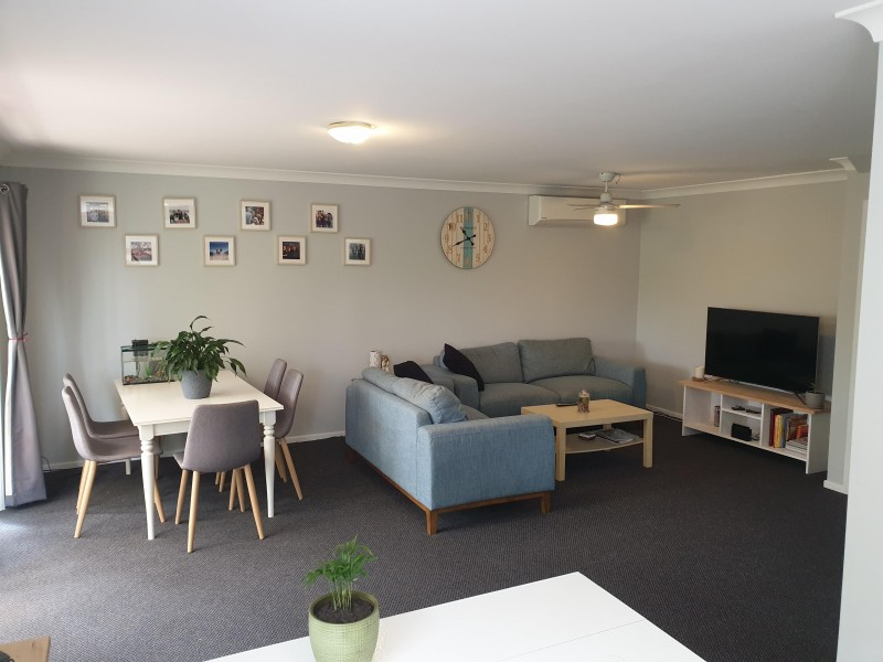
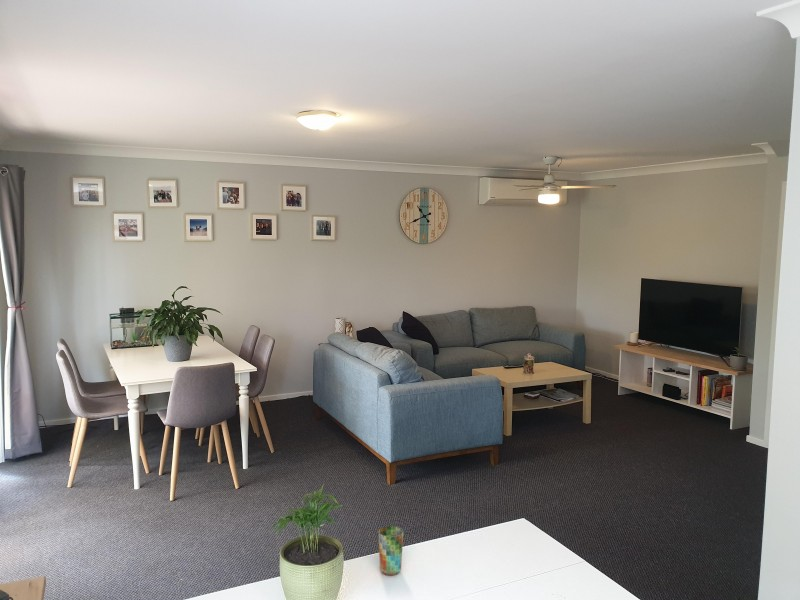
+ cup (390, 551)
